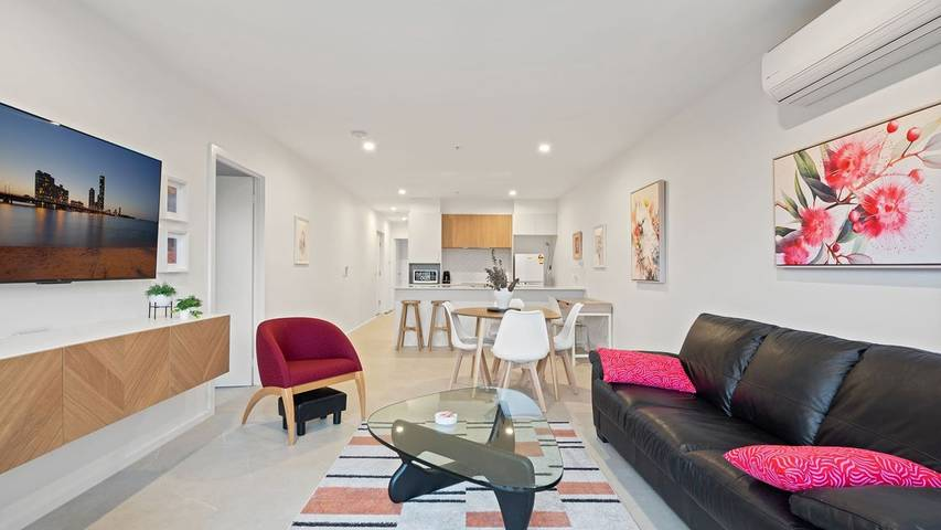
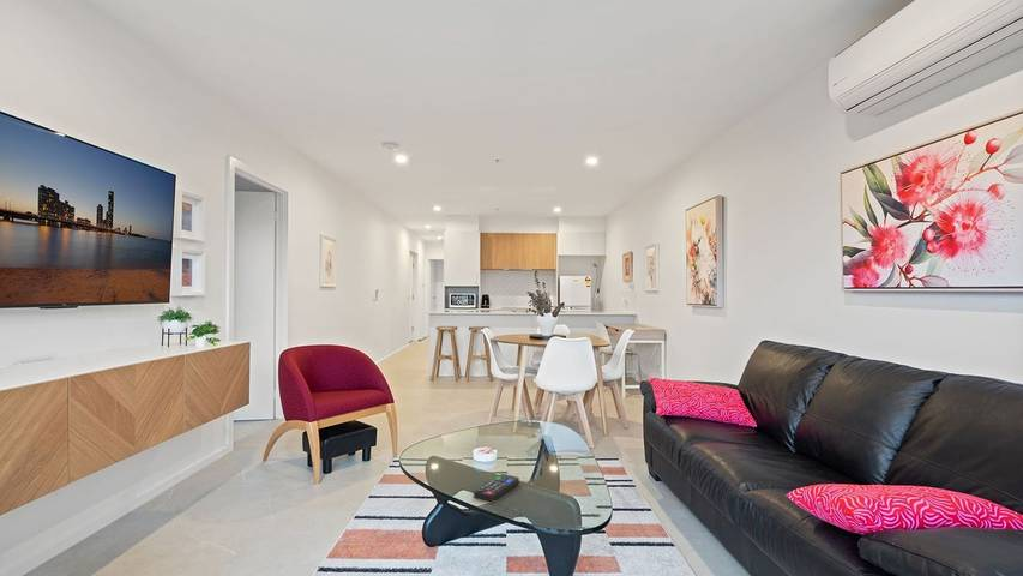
+ remote control (497, 486)
